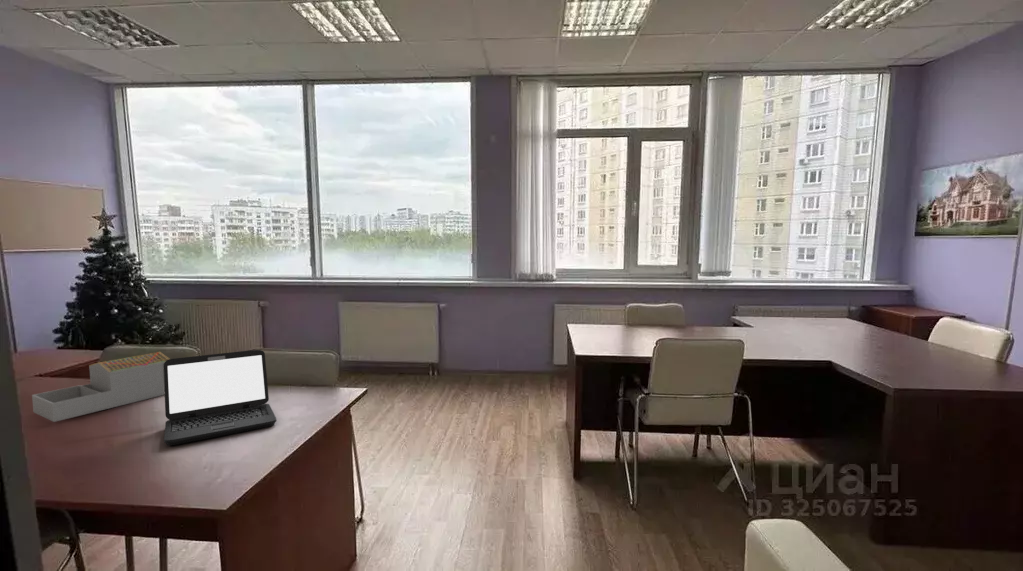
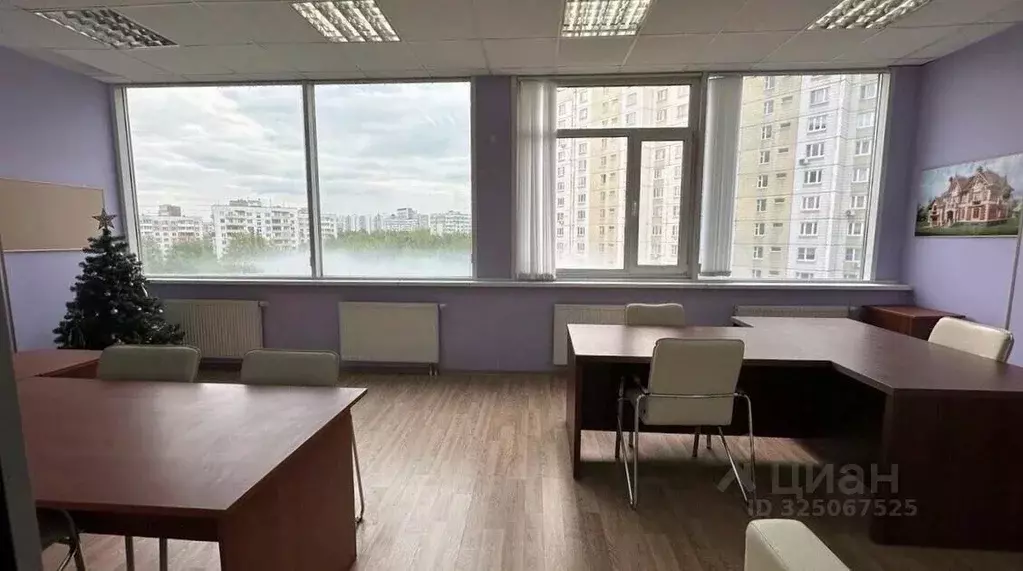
- architectural model (115, 377)
- laptop (219, 392)
